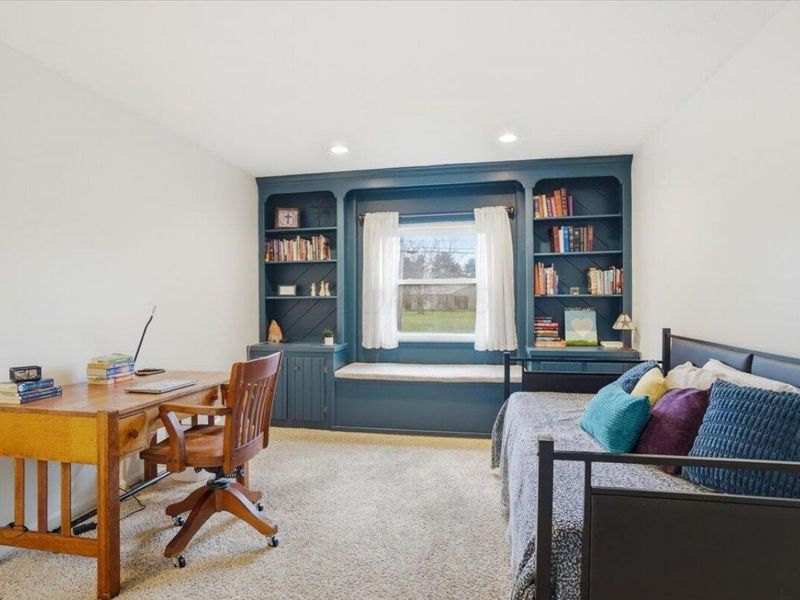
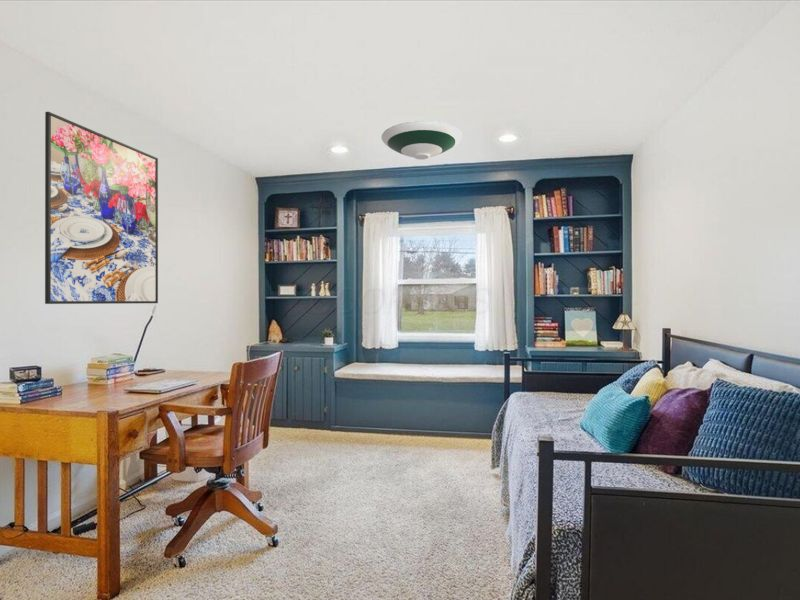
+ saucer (421, 147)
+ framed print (109, 220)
